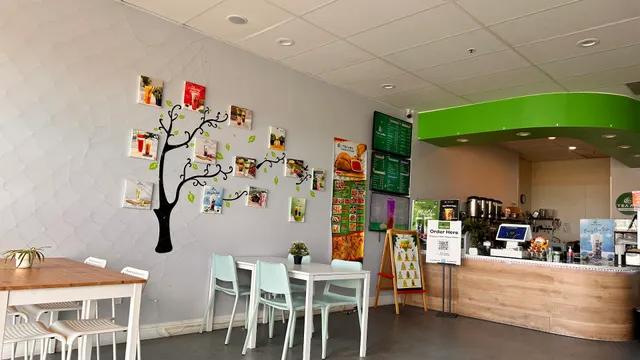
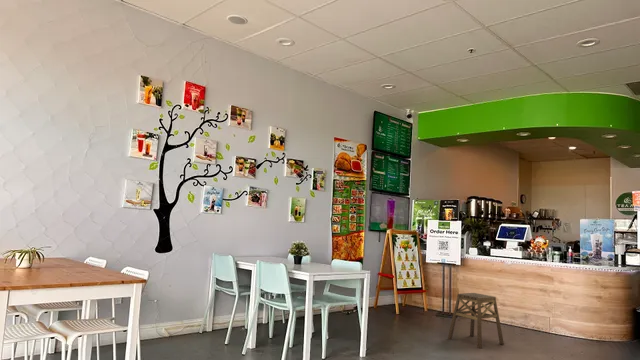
+ stool (476, 318)
